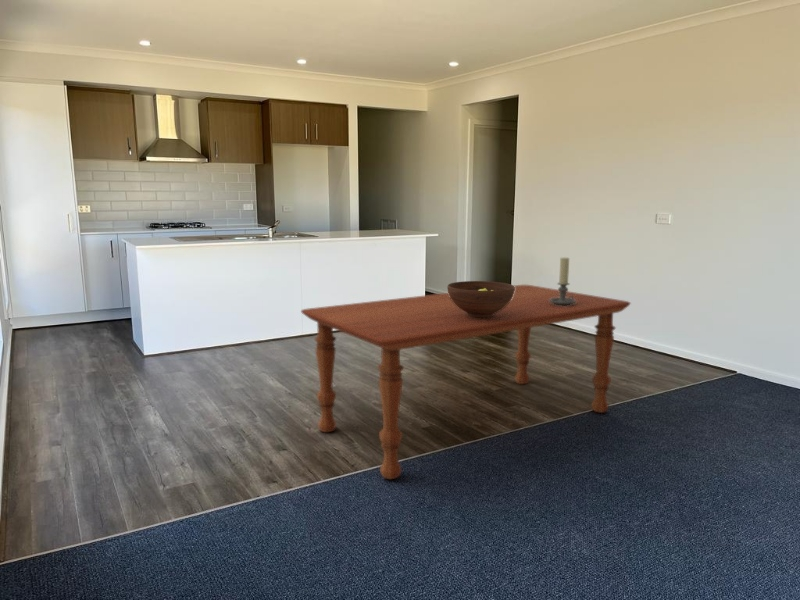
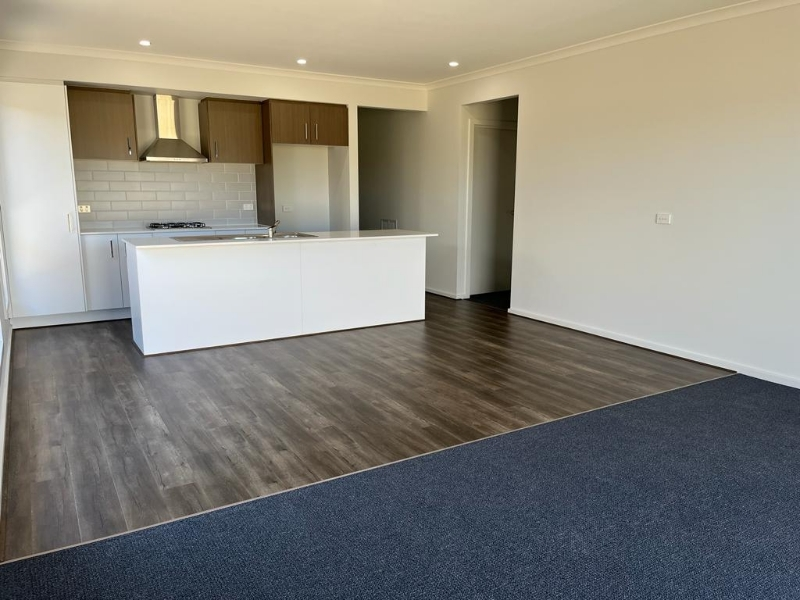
- fruit bowl (480, 300)
- dining table (465, 338)
- candle holder (565, 280)
